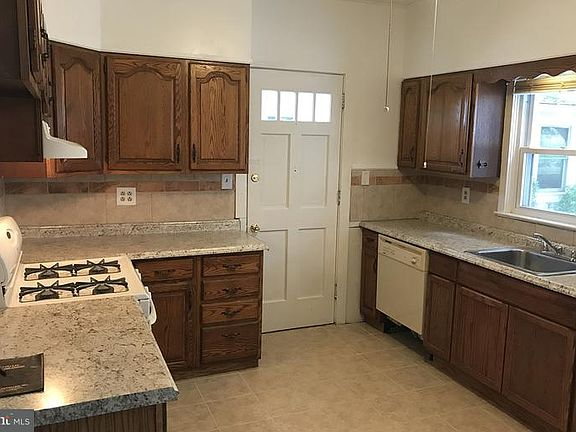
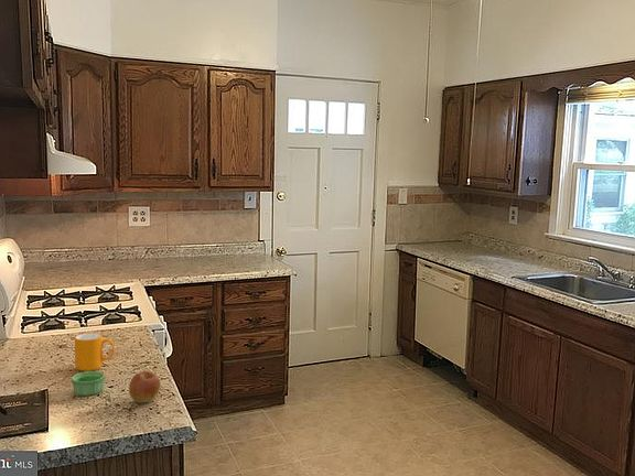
+ apple (144, 387)
+ mug (95, 351)
+ ramekin (88, 383)
